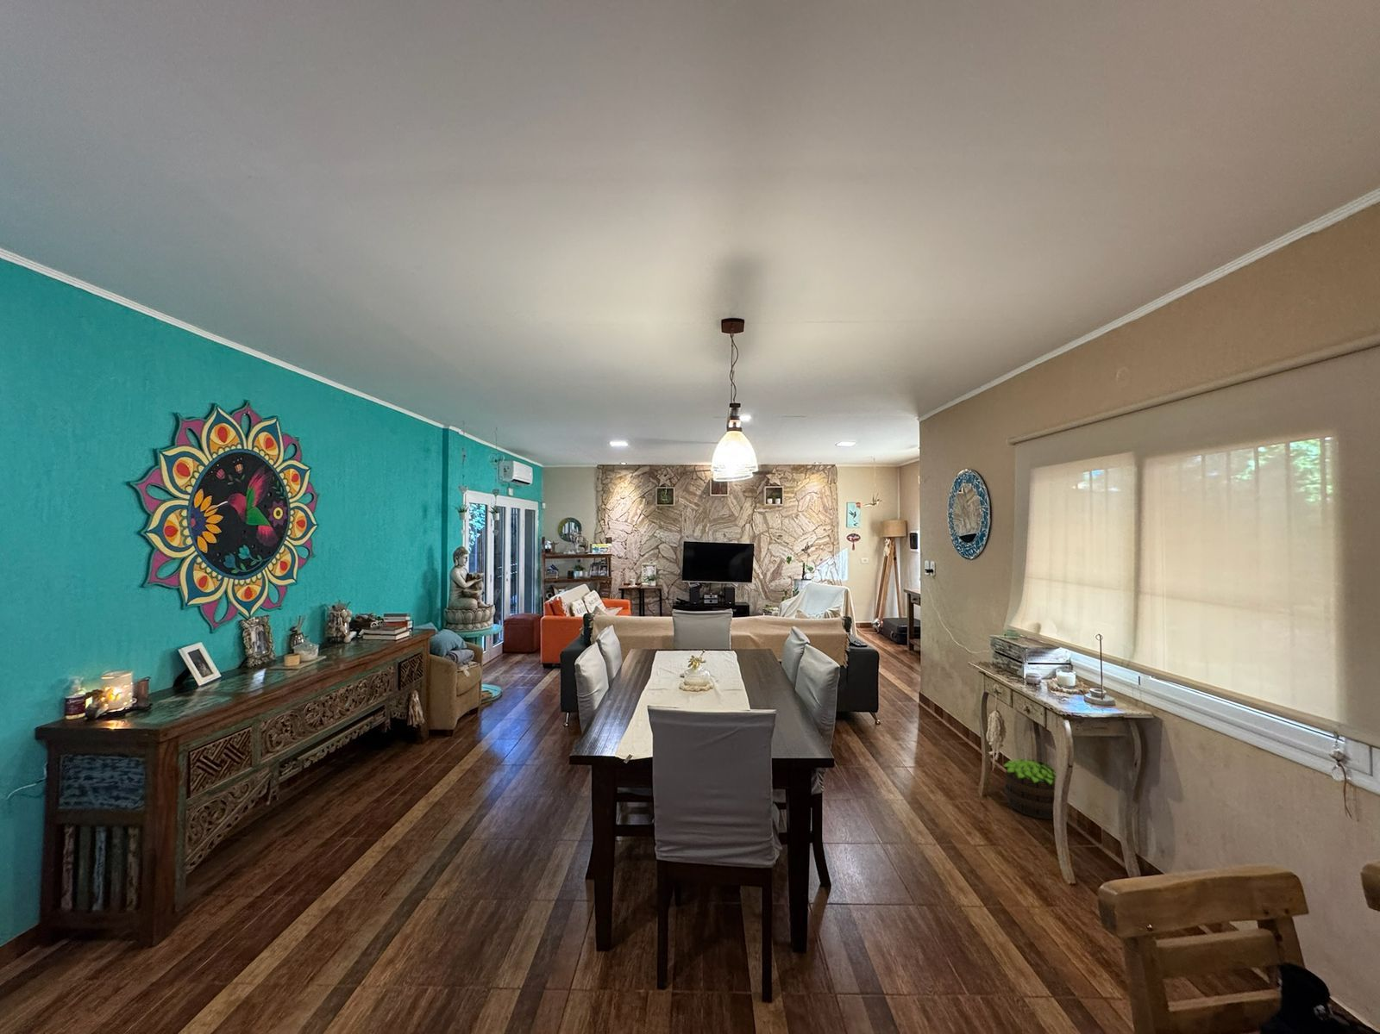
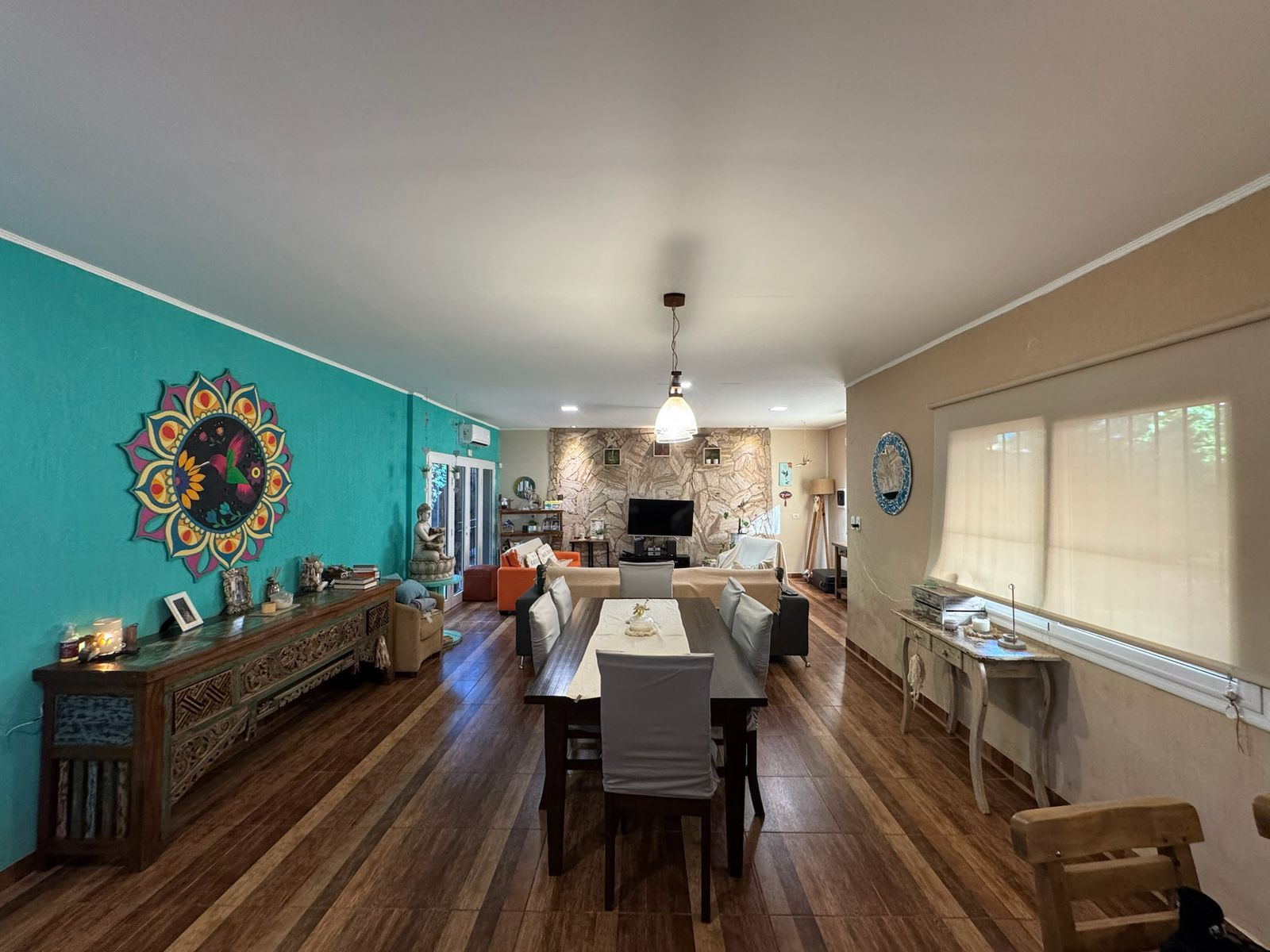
- potted plant (1033, 784)
